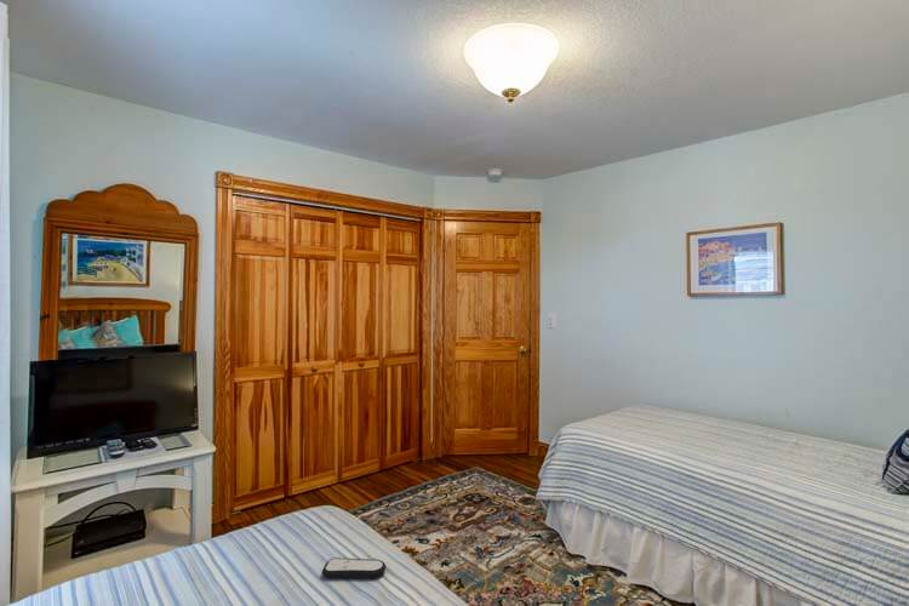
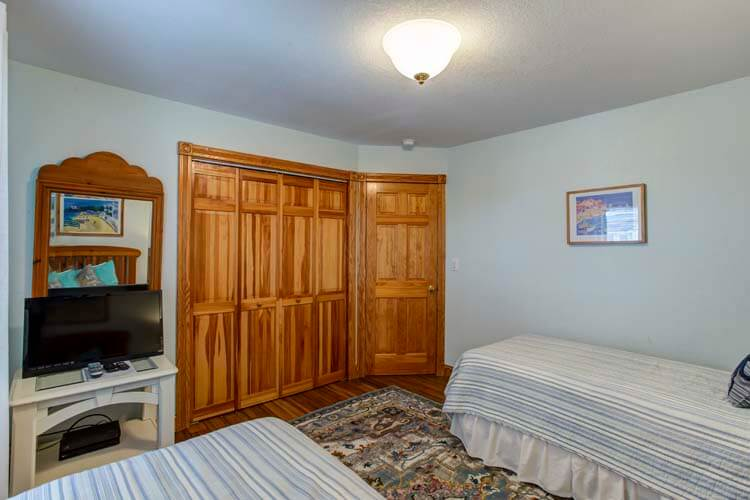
- remote control (354, 567)
